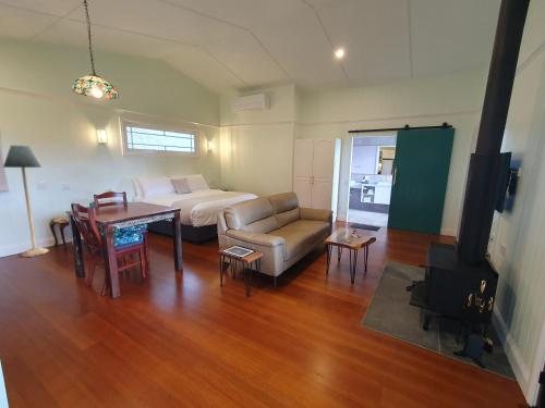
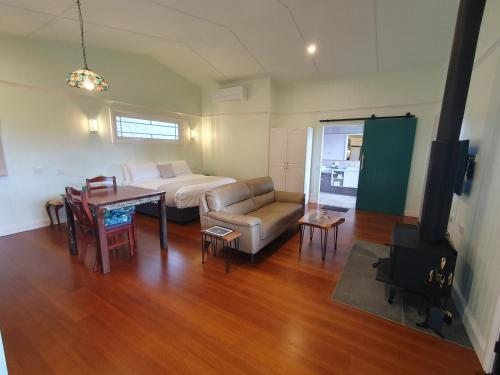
- floor lamp (27, 200)
